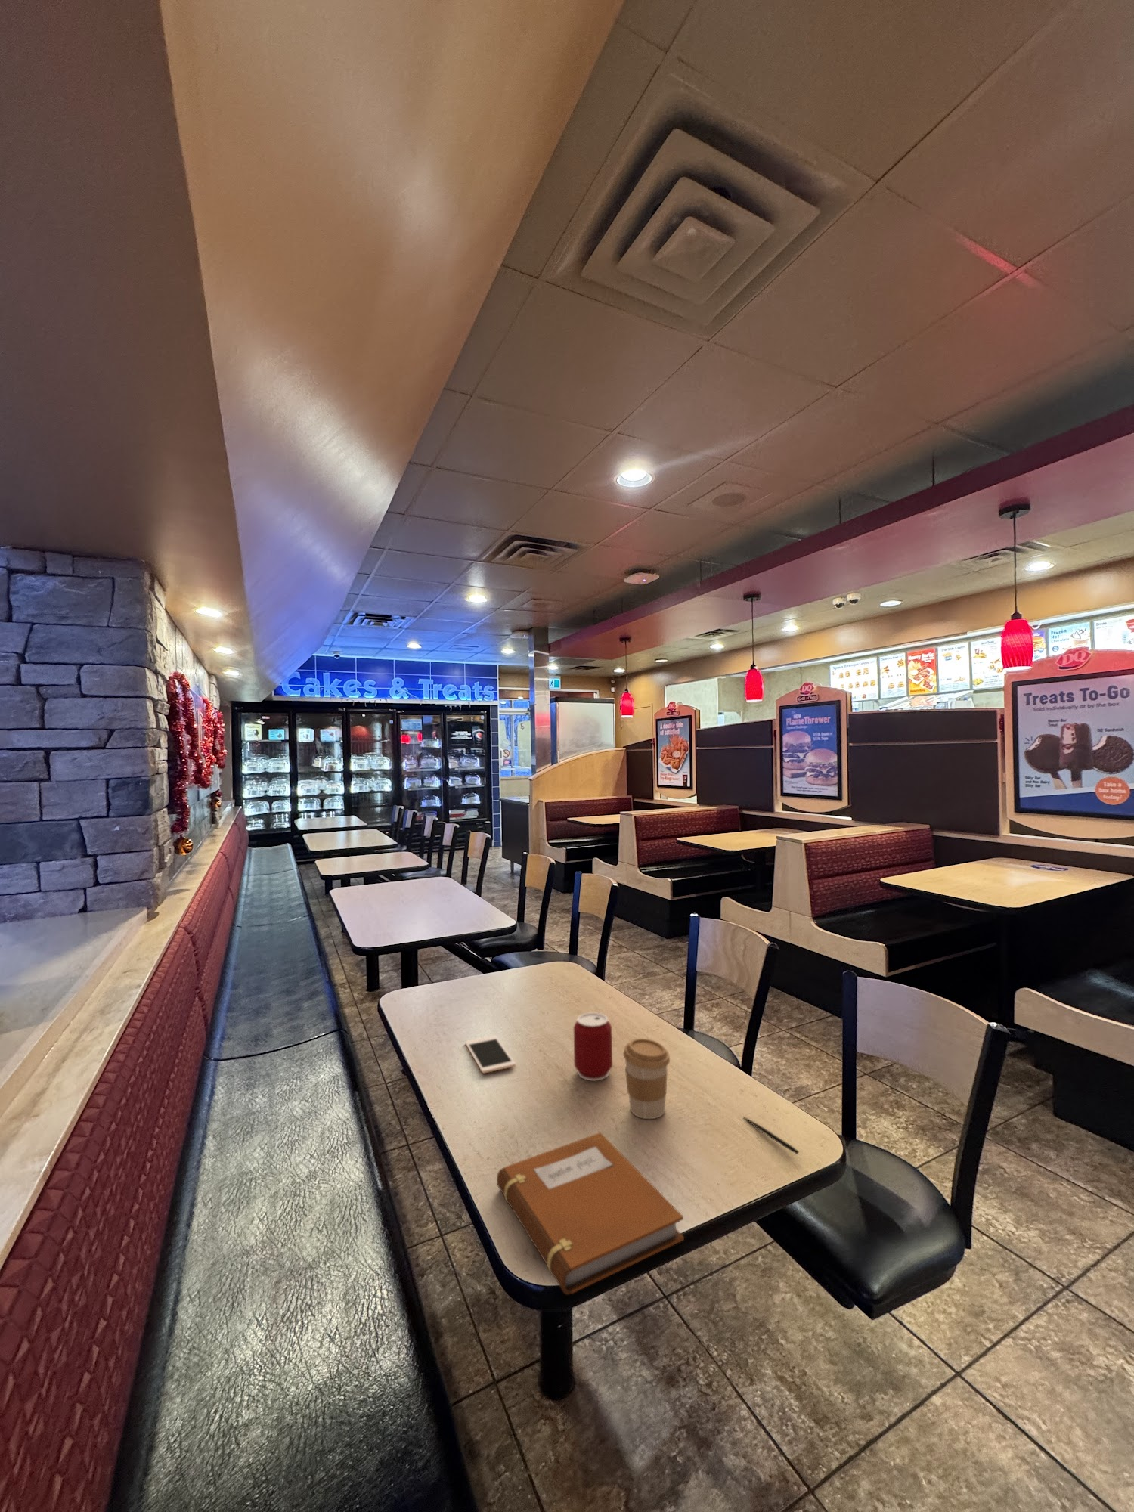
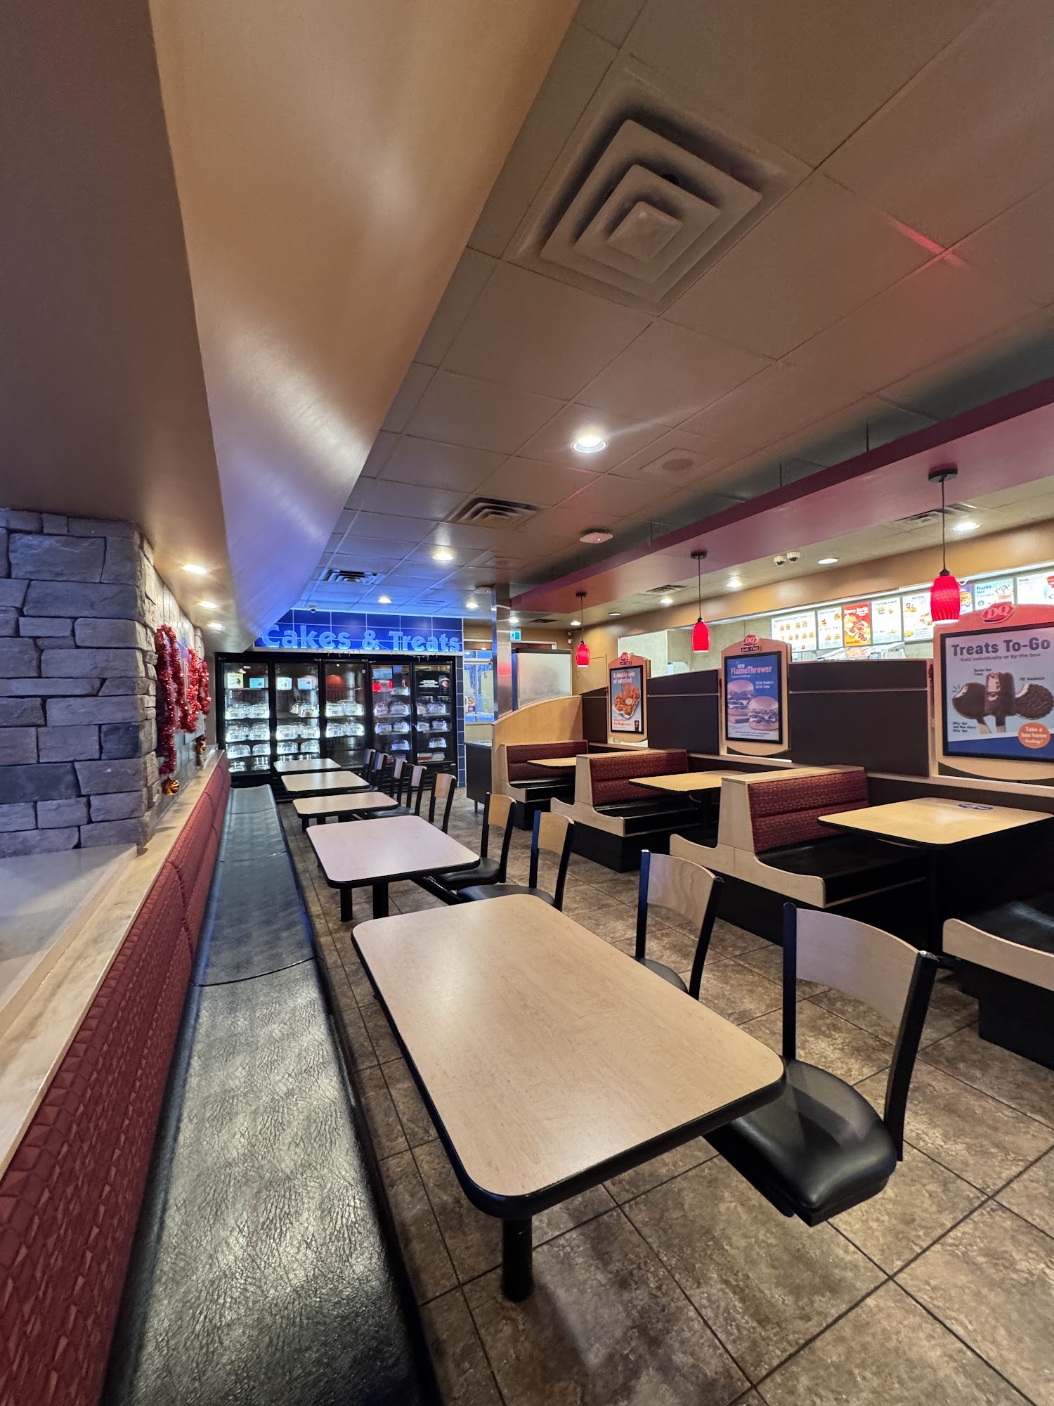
- can (593, 1045)
- coffee cup (647, 1076)
- cell phone (490, 1054)
- notebook (582, 1200)
- pen (768, 1132)
